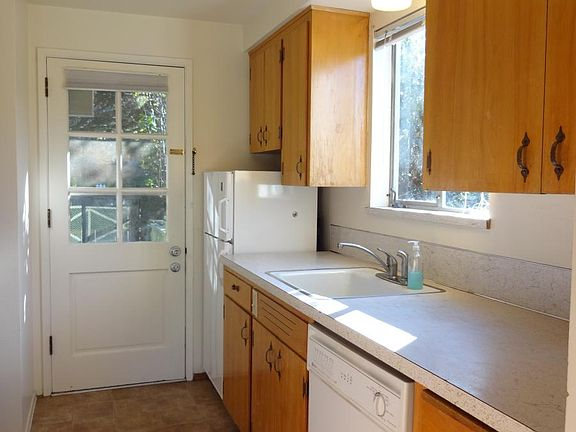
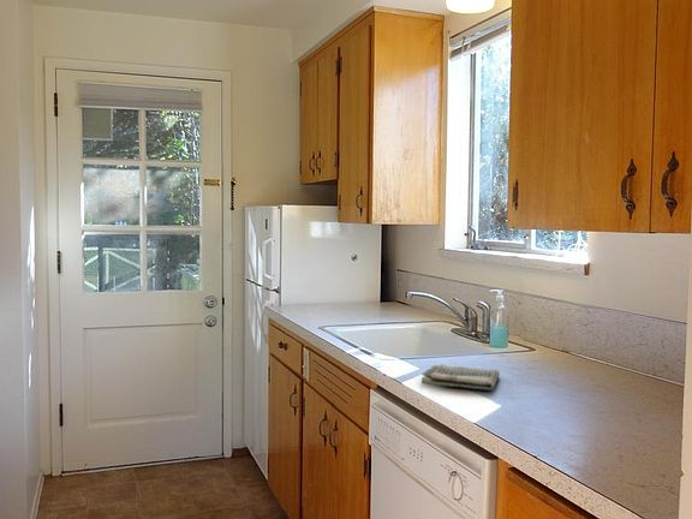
+ dish towel (460, 374)
